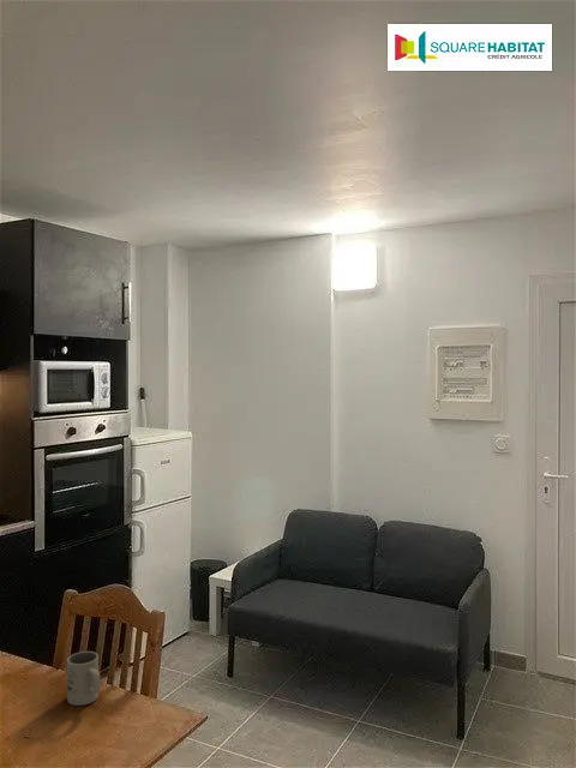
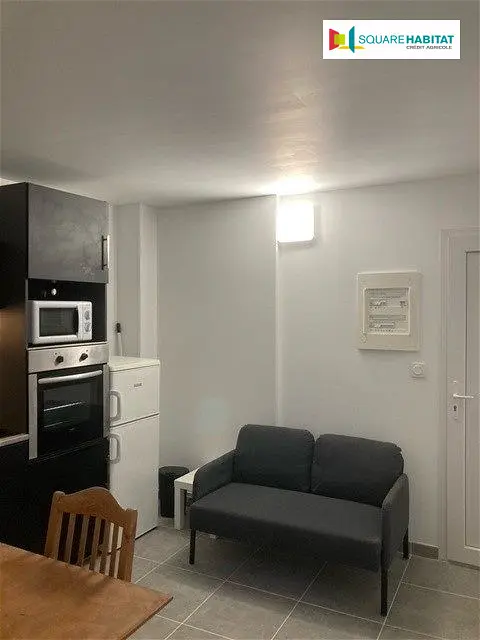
- mug (86, 680)
